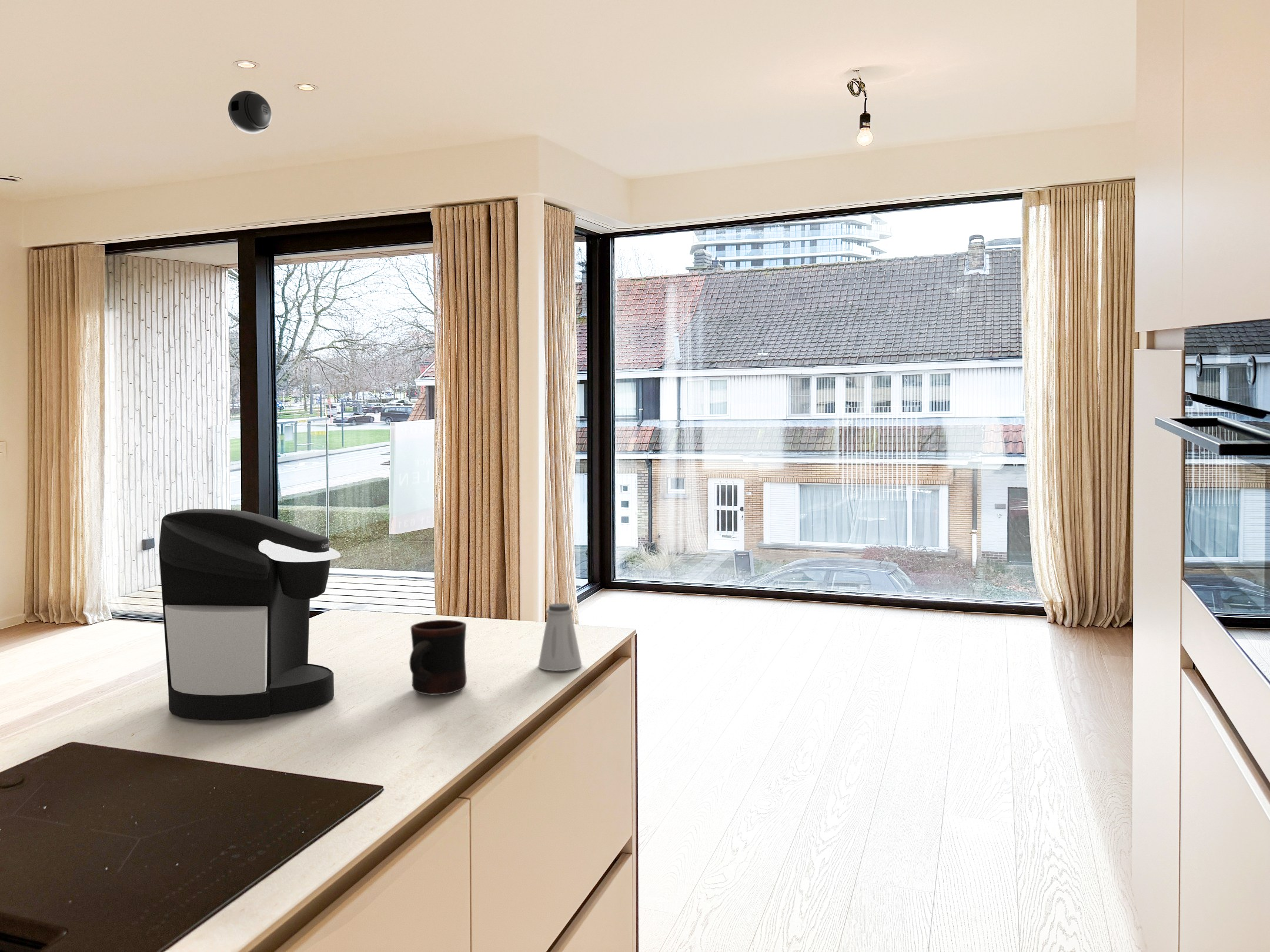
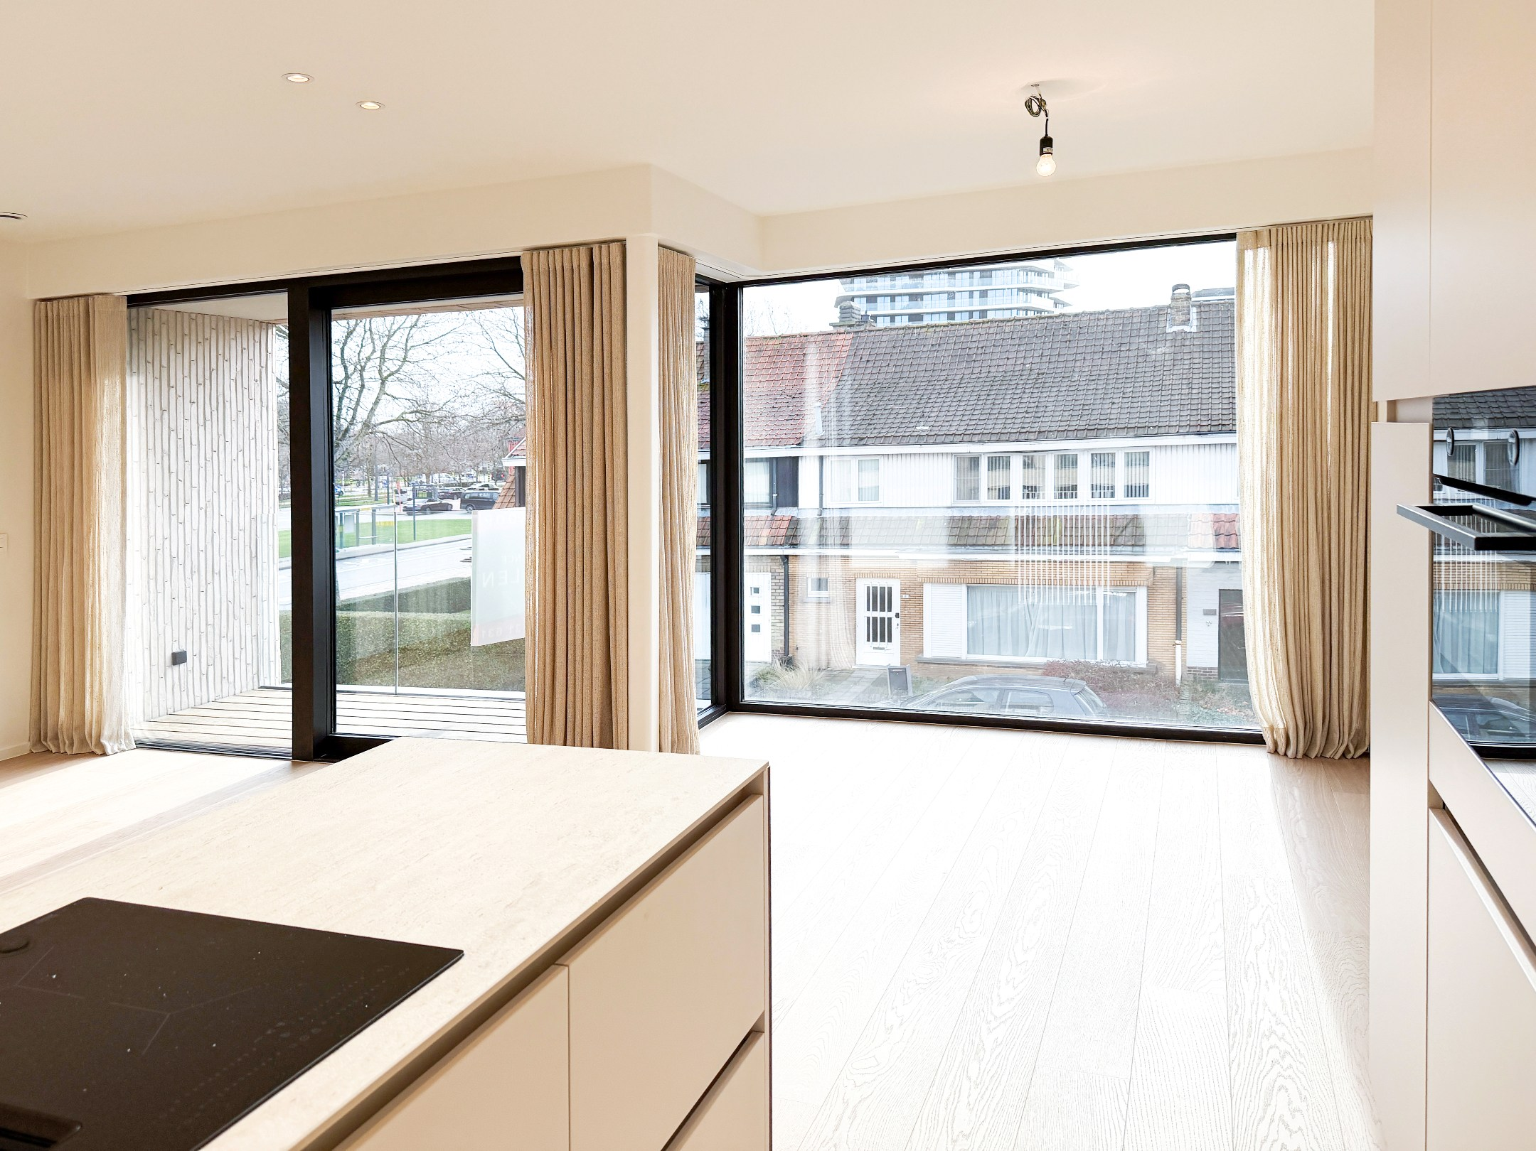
- mug (433, 660)
- saltshaker (560, 635)
- coffee maker (255, 605)
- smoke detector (250, 112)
